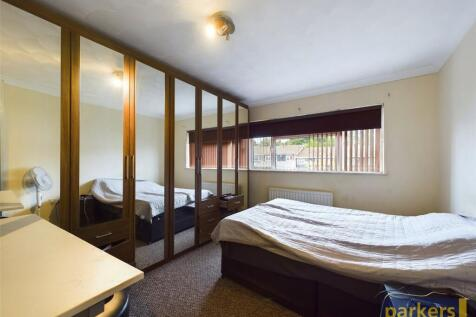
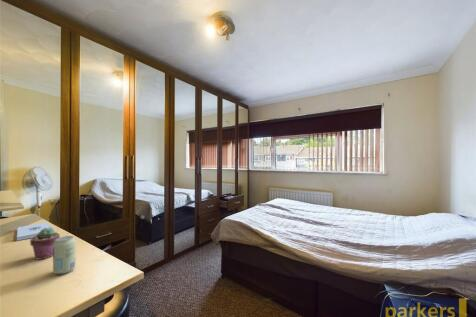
+ potted succulent (45, 241)
+ beverage can (64, 254)
+ notepad (34, 230)
